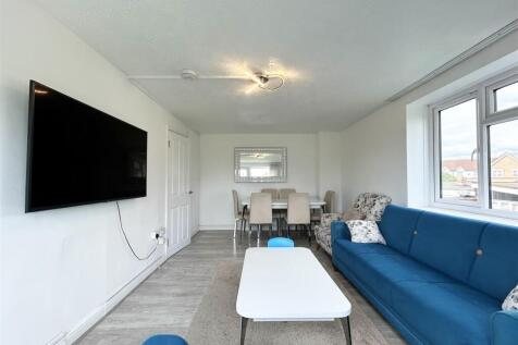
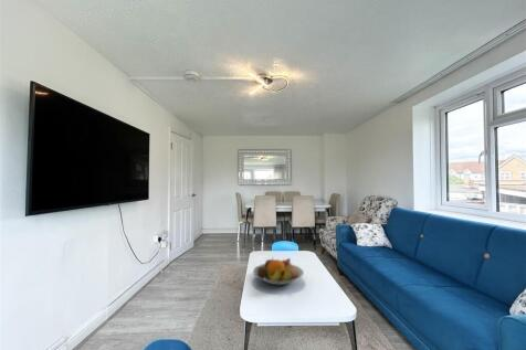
+ fruit bowl (277, 268)
